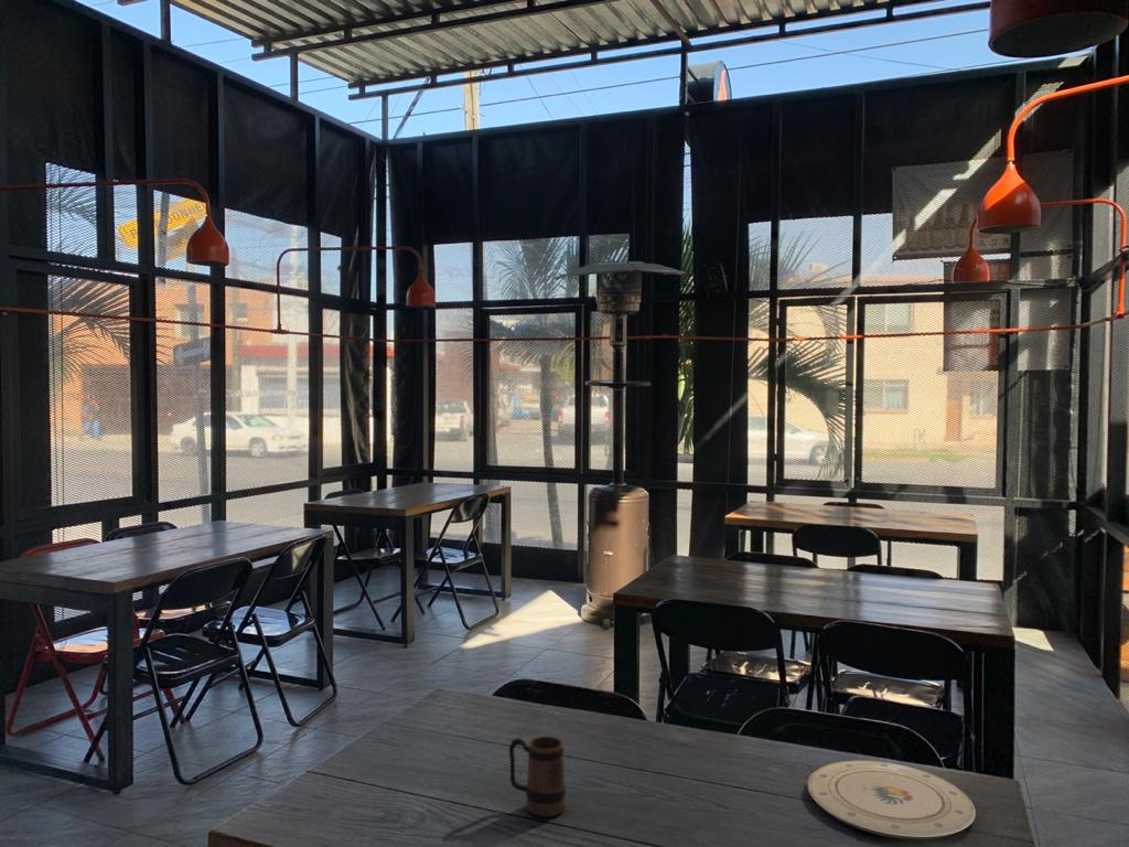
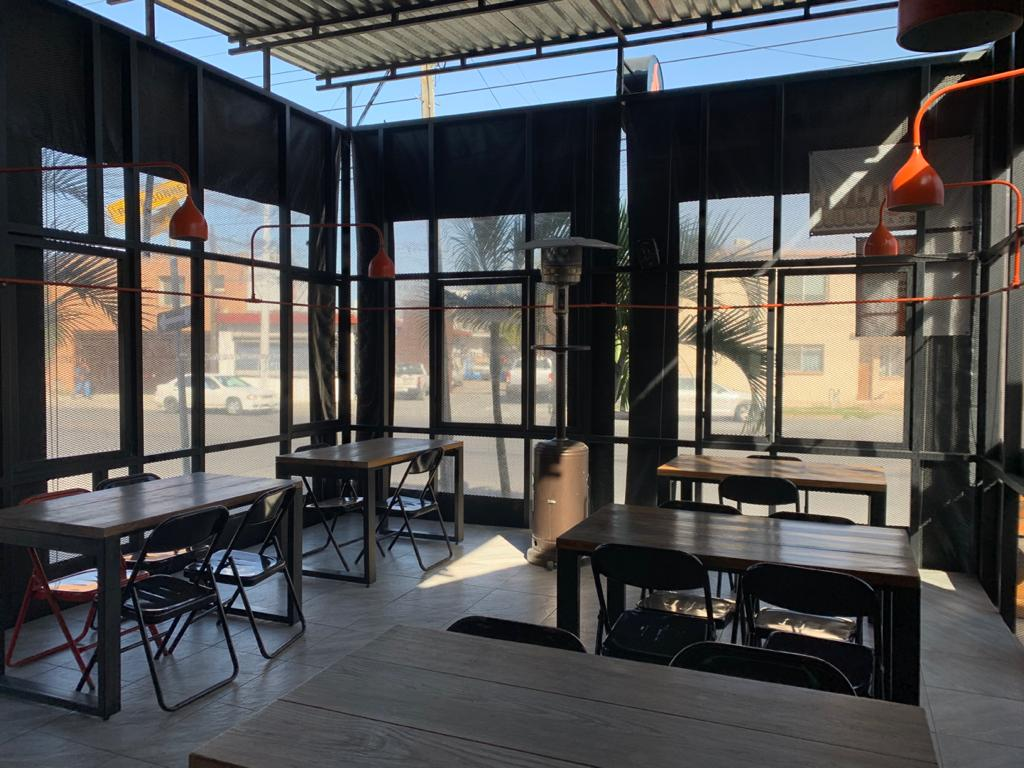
- mug (537, 773)
- plate (888, 798)
